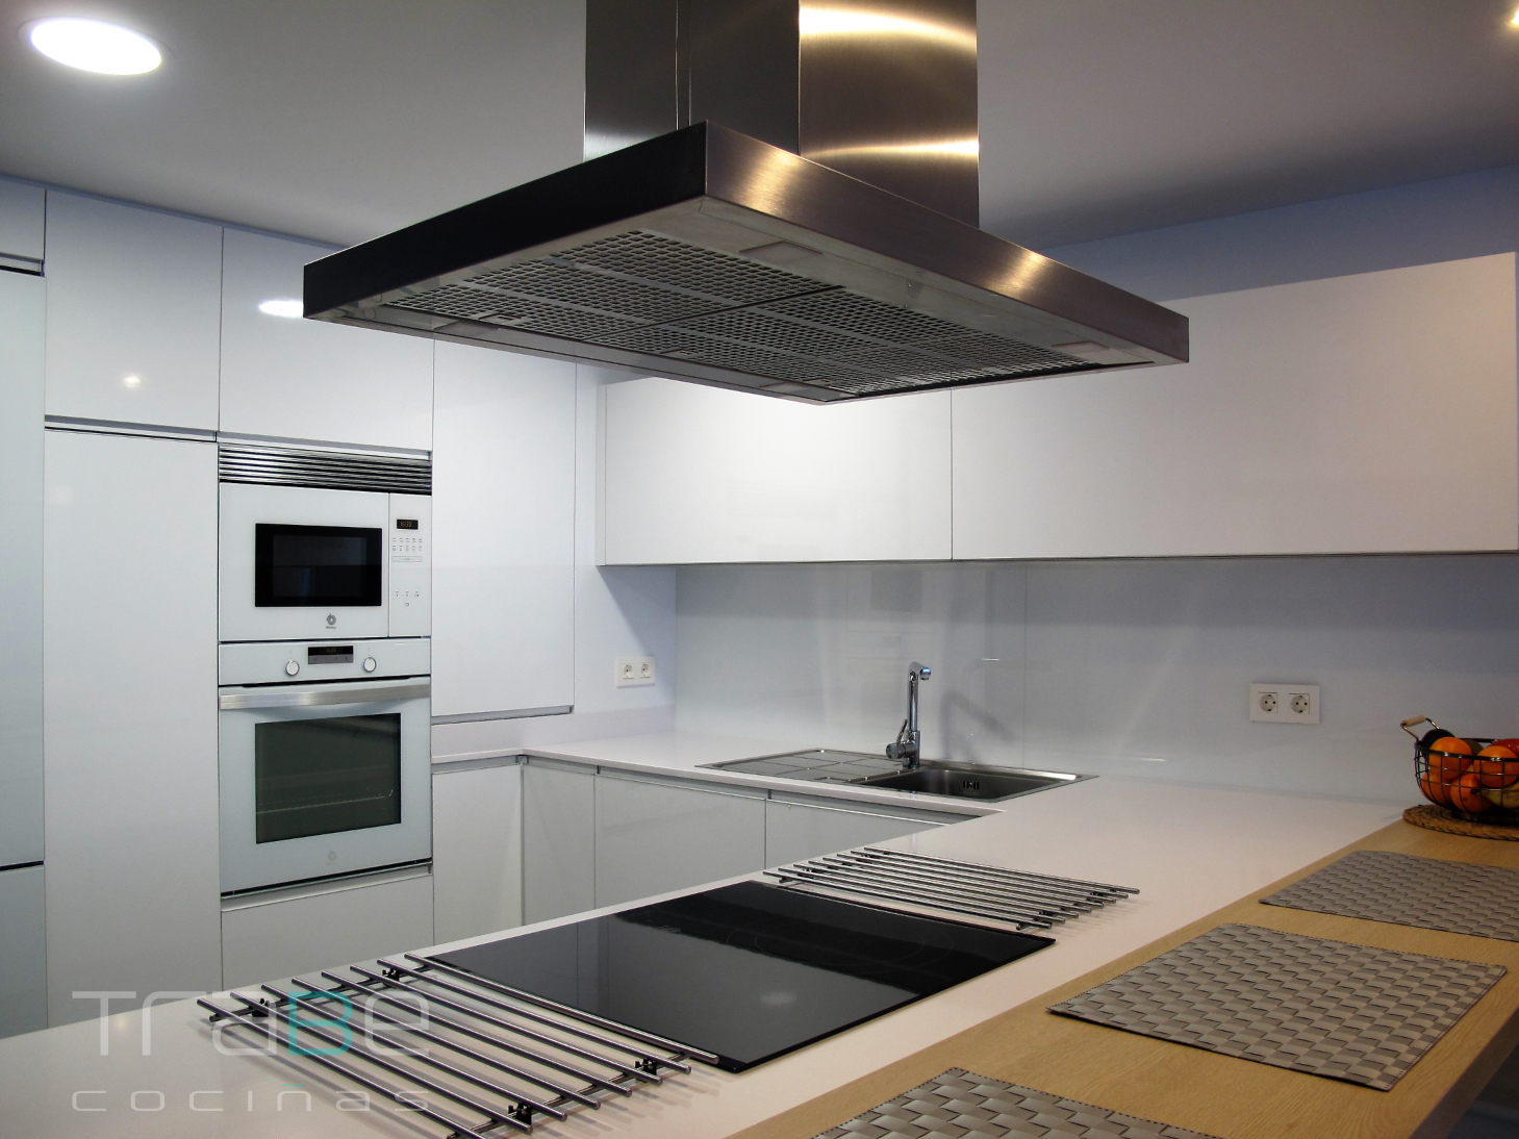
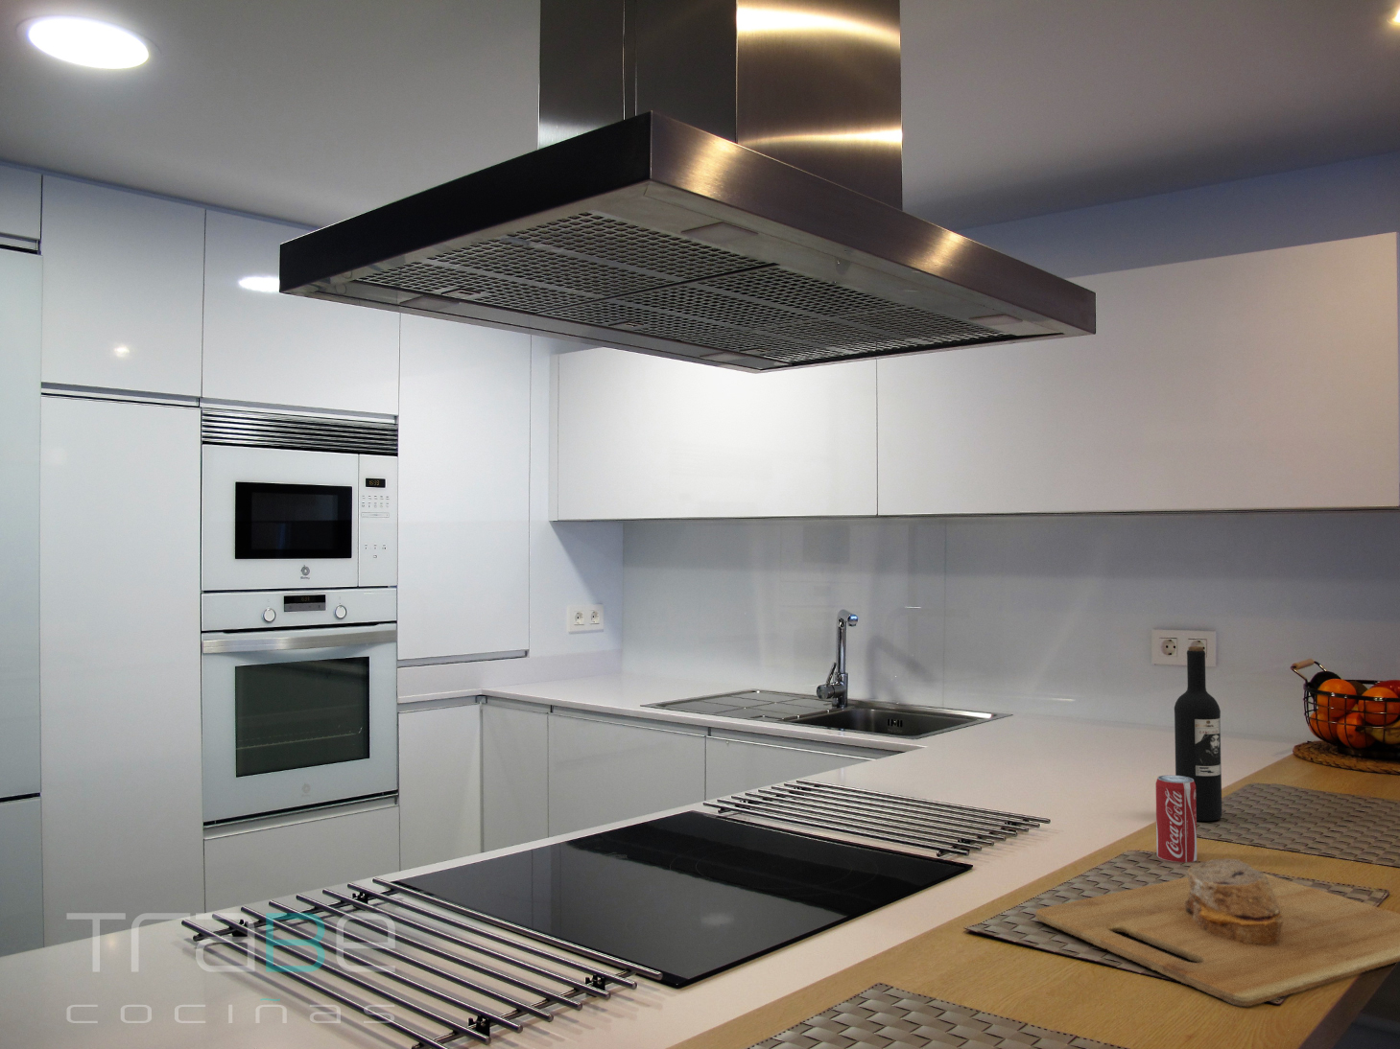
+ cutting board (1240, 898)
+ beverage can (1175, 818)
+ wine bottle (1196, 732)
